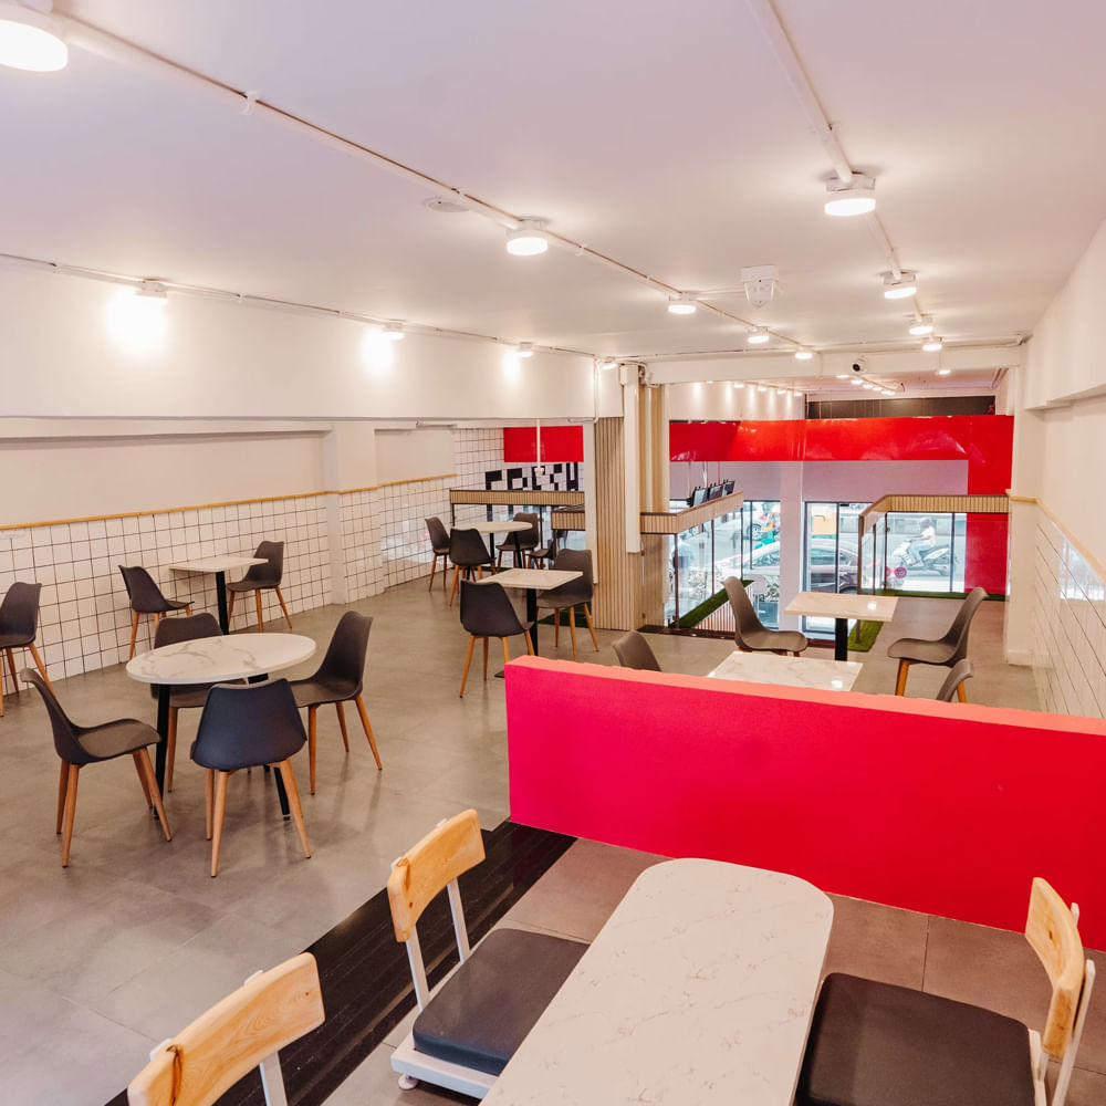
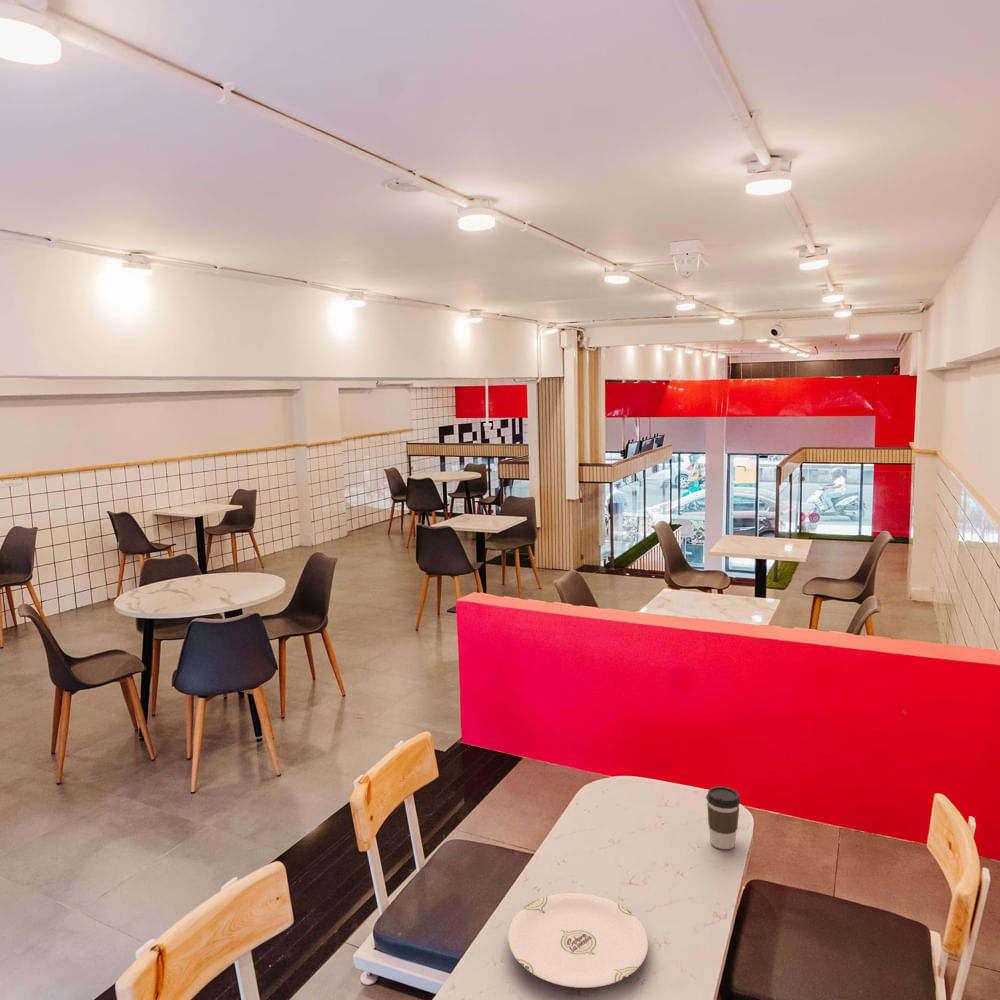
+ coffee cup (722, 818)
+ plate (577, 941)
